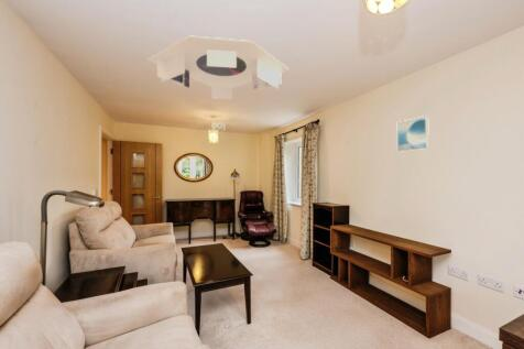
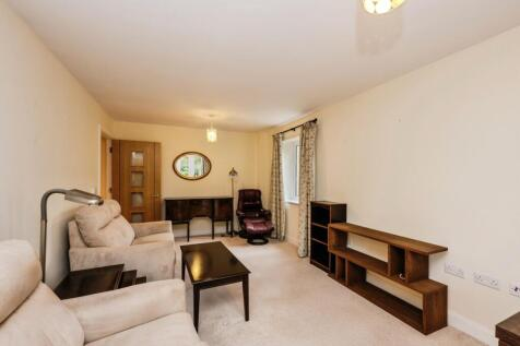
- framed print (412, 134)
- ceiling light (221, 98)
